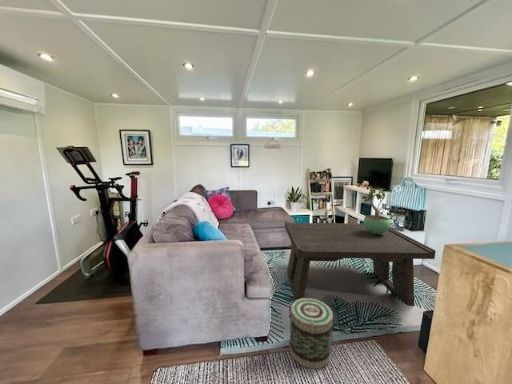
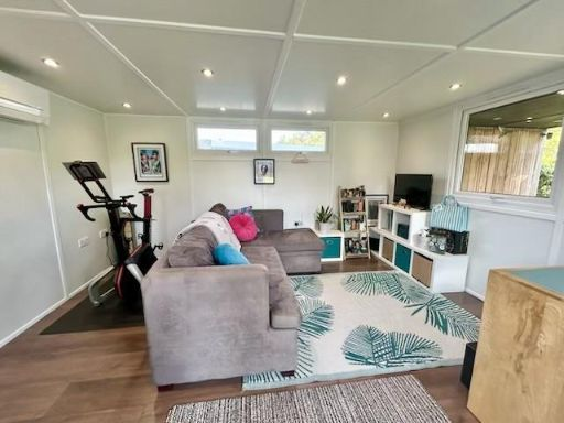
- basket (310, 330)
- potted plant (376, 211)
- coffee table (342, 258)
